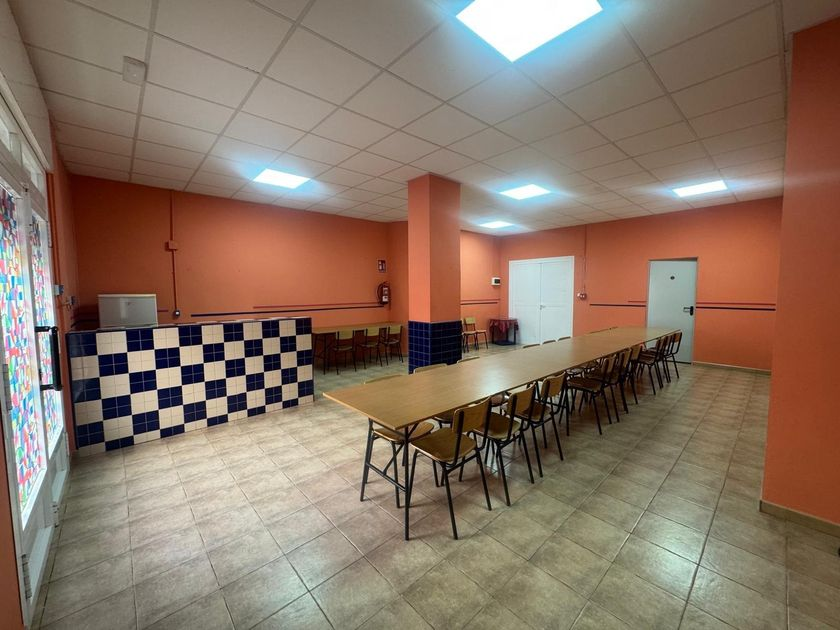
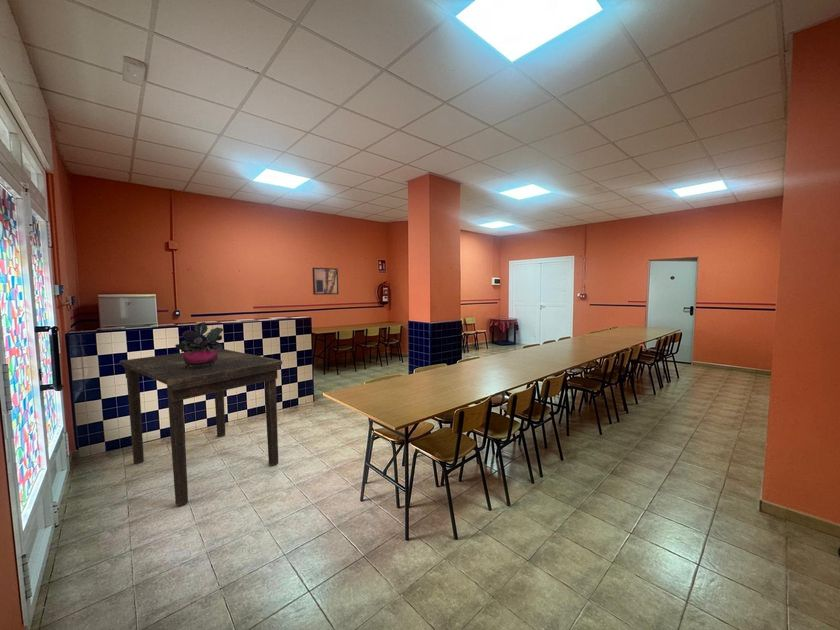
+ wall art (325, 281)
+ potted plant (200, 344)
+ dining table (215, 408)
